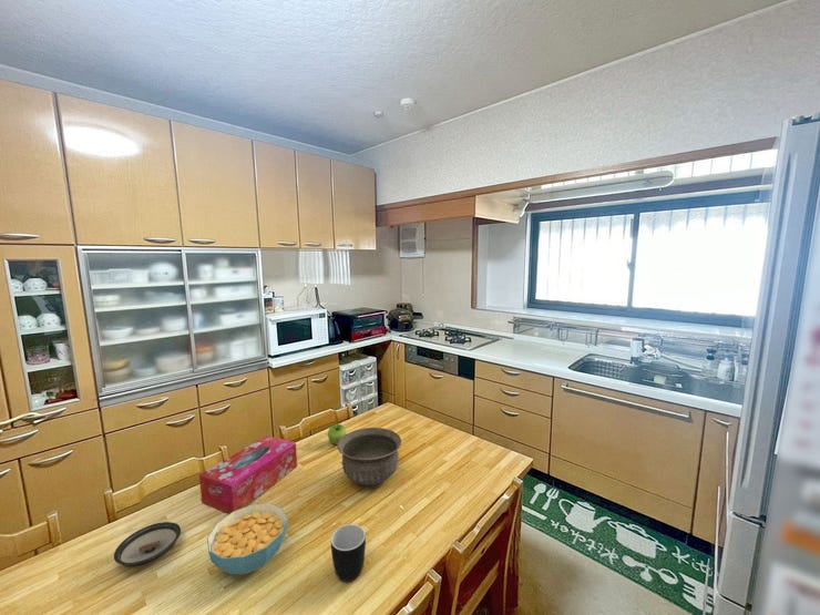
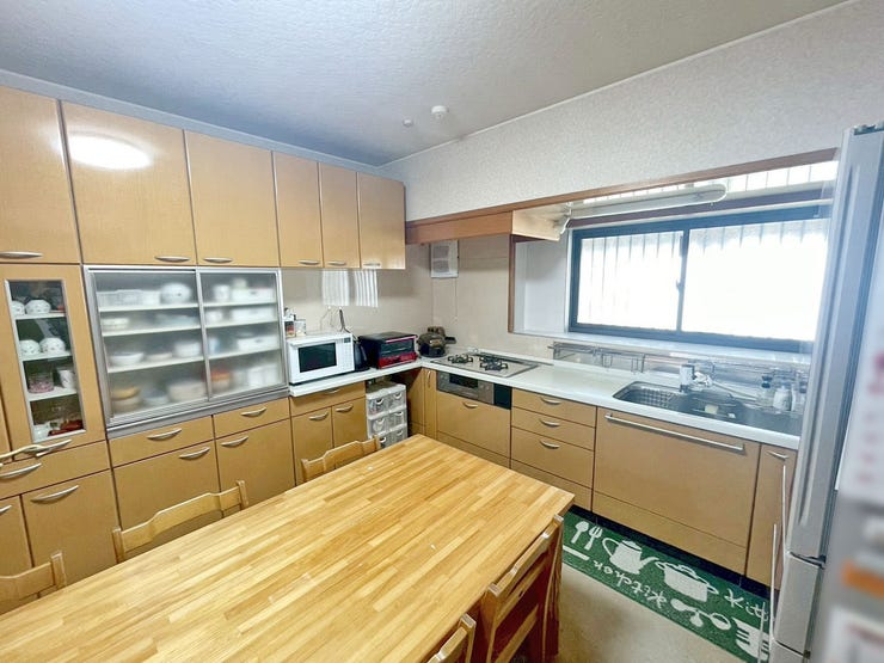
- tissue box (252, 470)
- saucer (148, 546)
- fruit (337, 433)
- cereal bowl (249, 544)
- bowl (370, 460)
- mug (346, 550)
